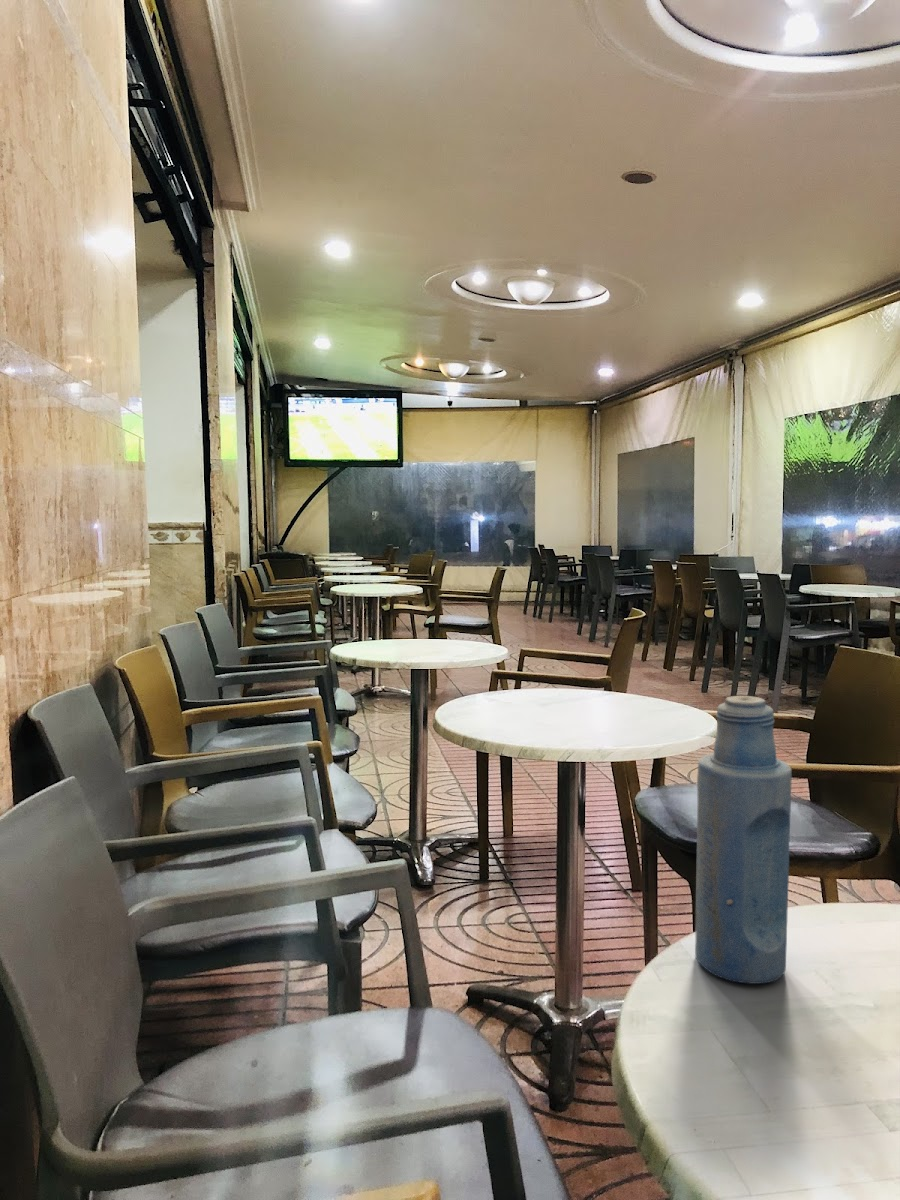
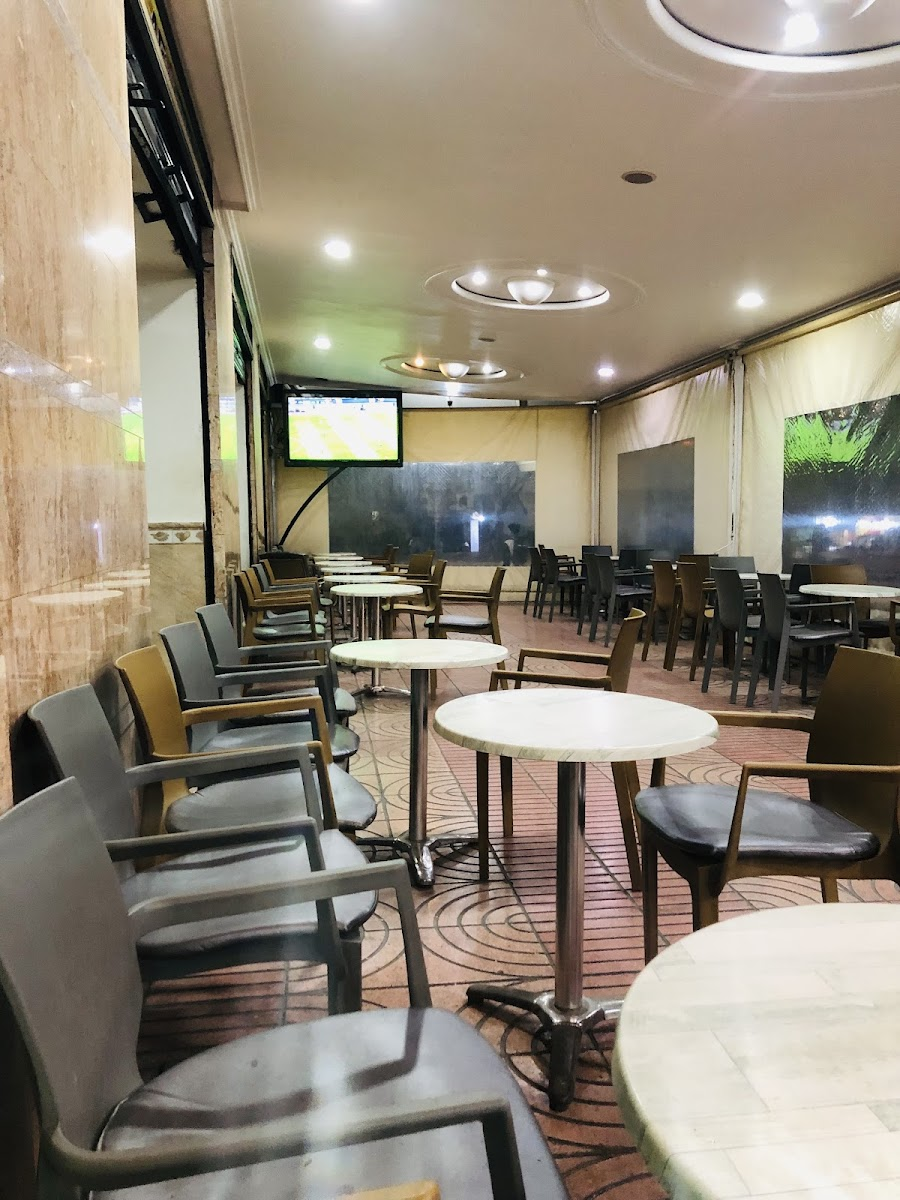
- bottle (742, 832)
